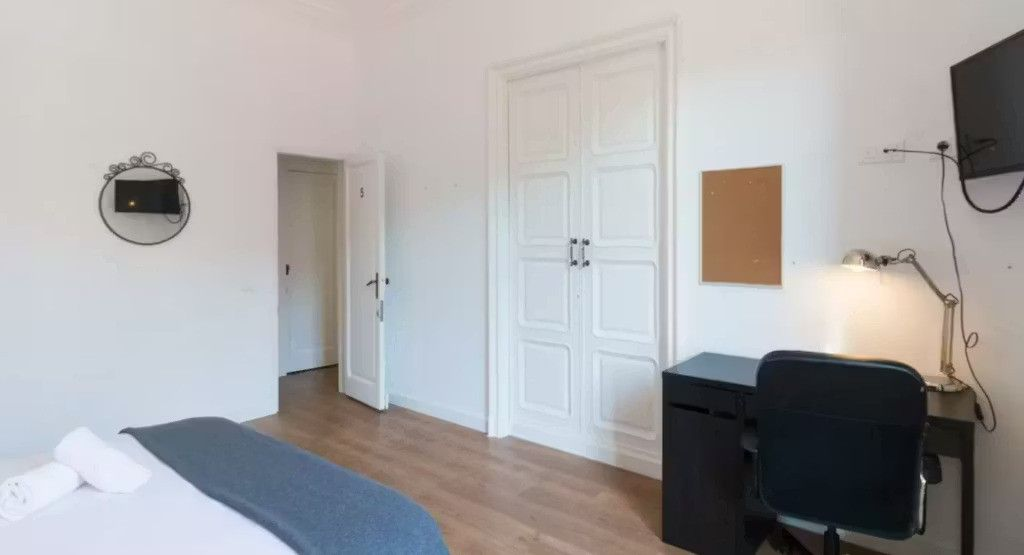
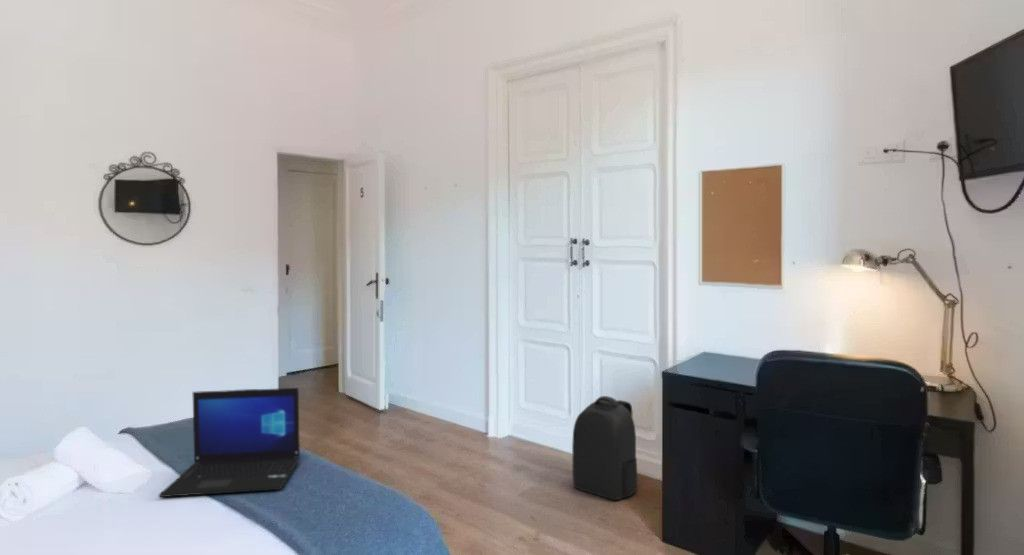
+ backpack (608, 440)
+ laptop (234, 438)
